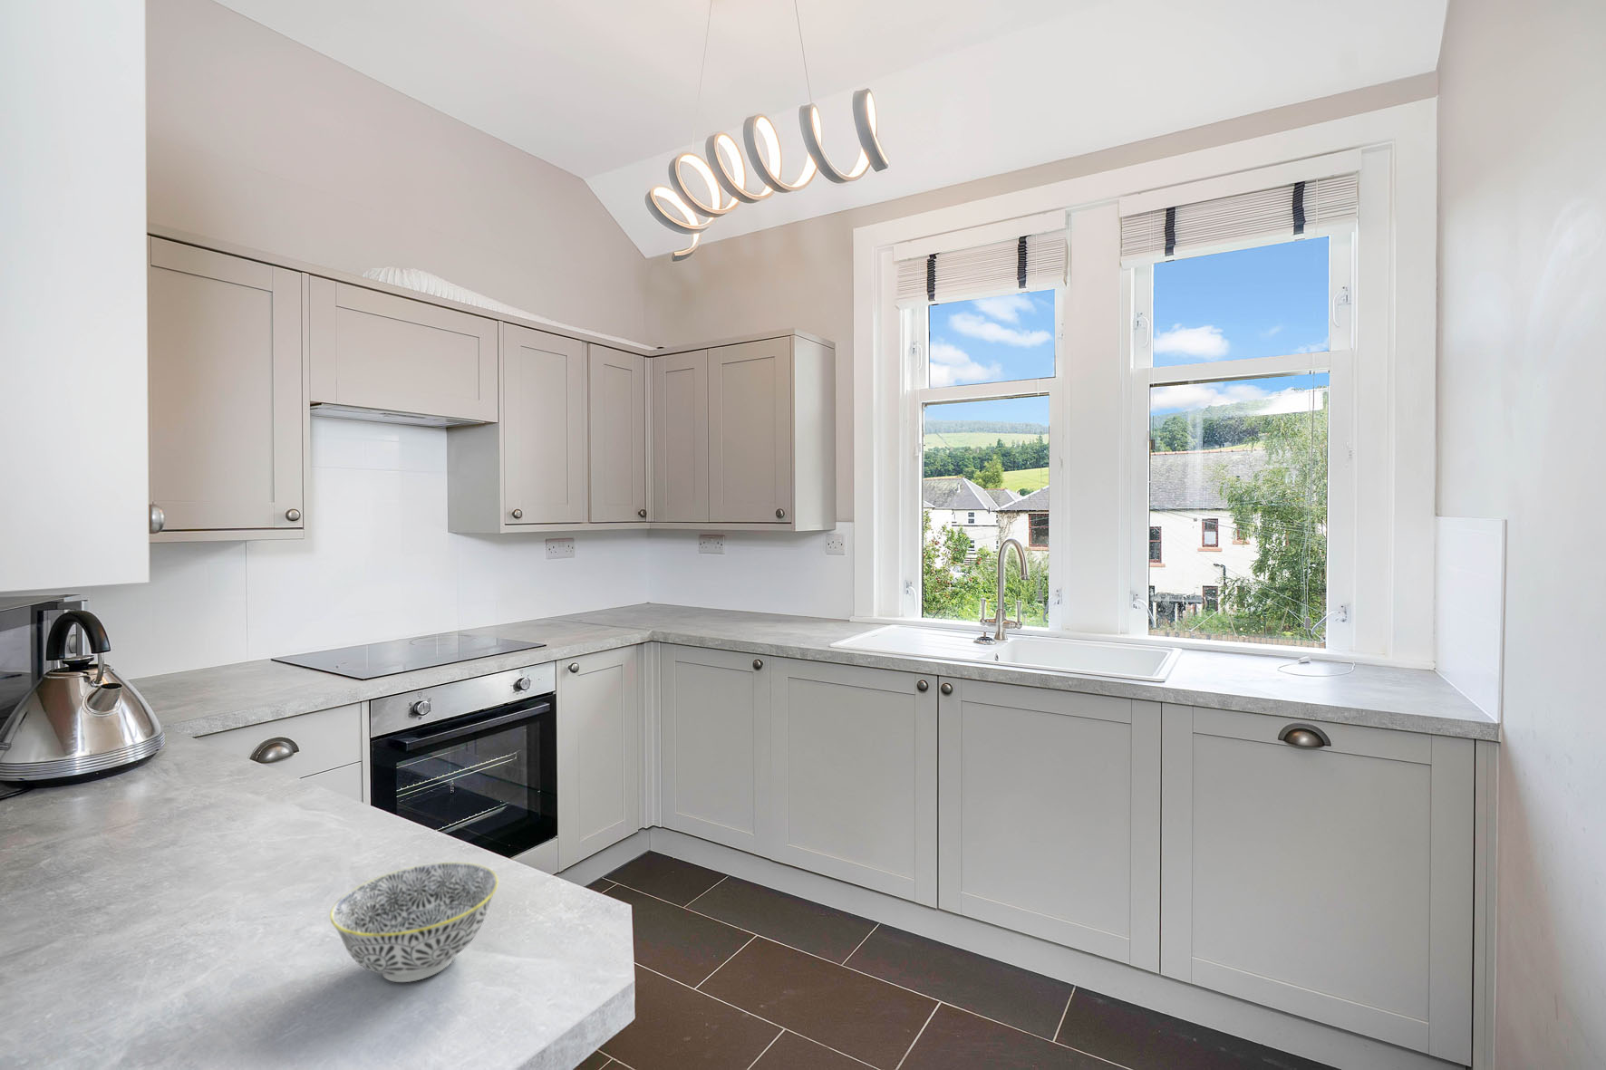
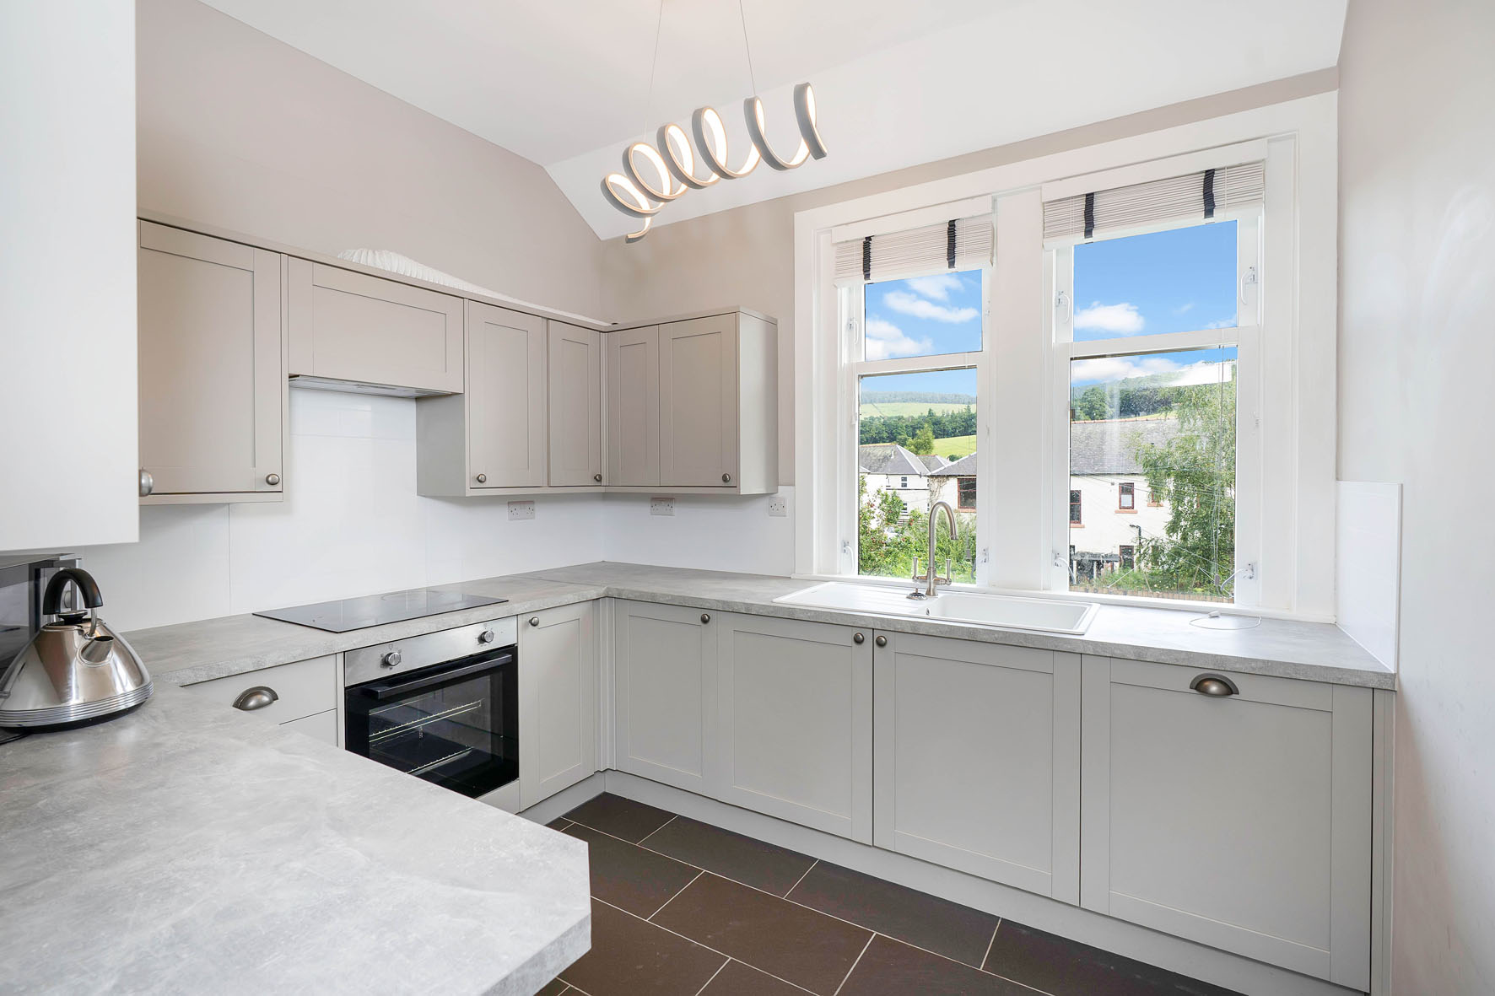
- bowl (418, 928)
